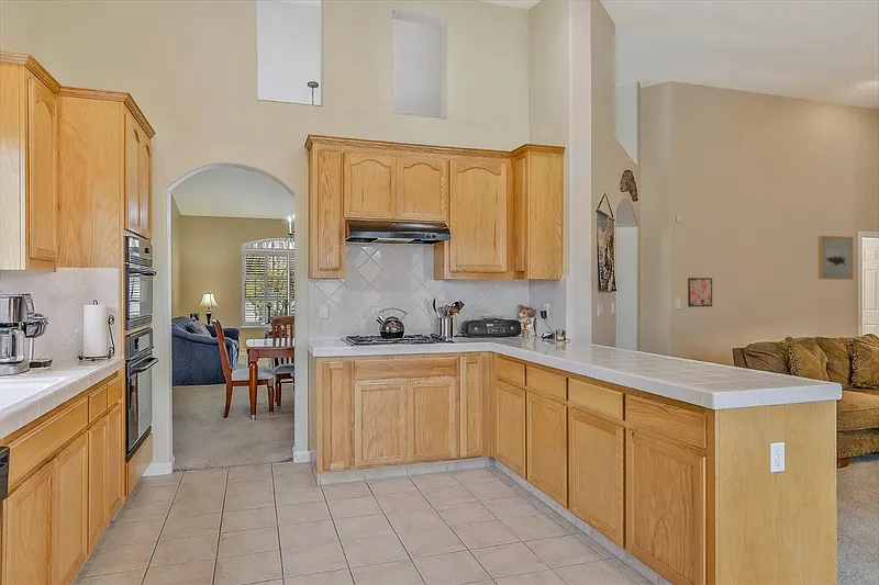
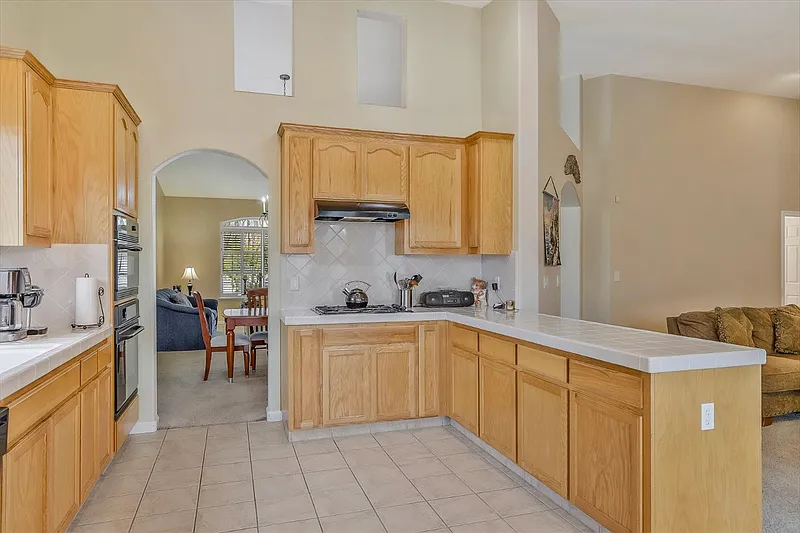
- wall art (835, 258)
- wall art (700, 292)
